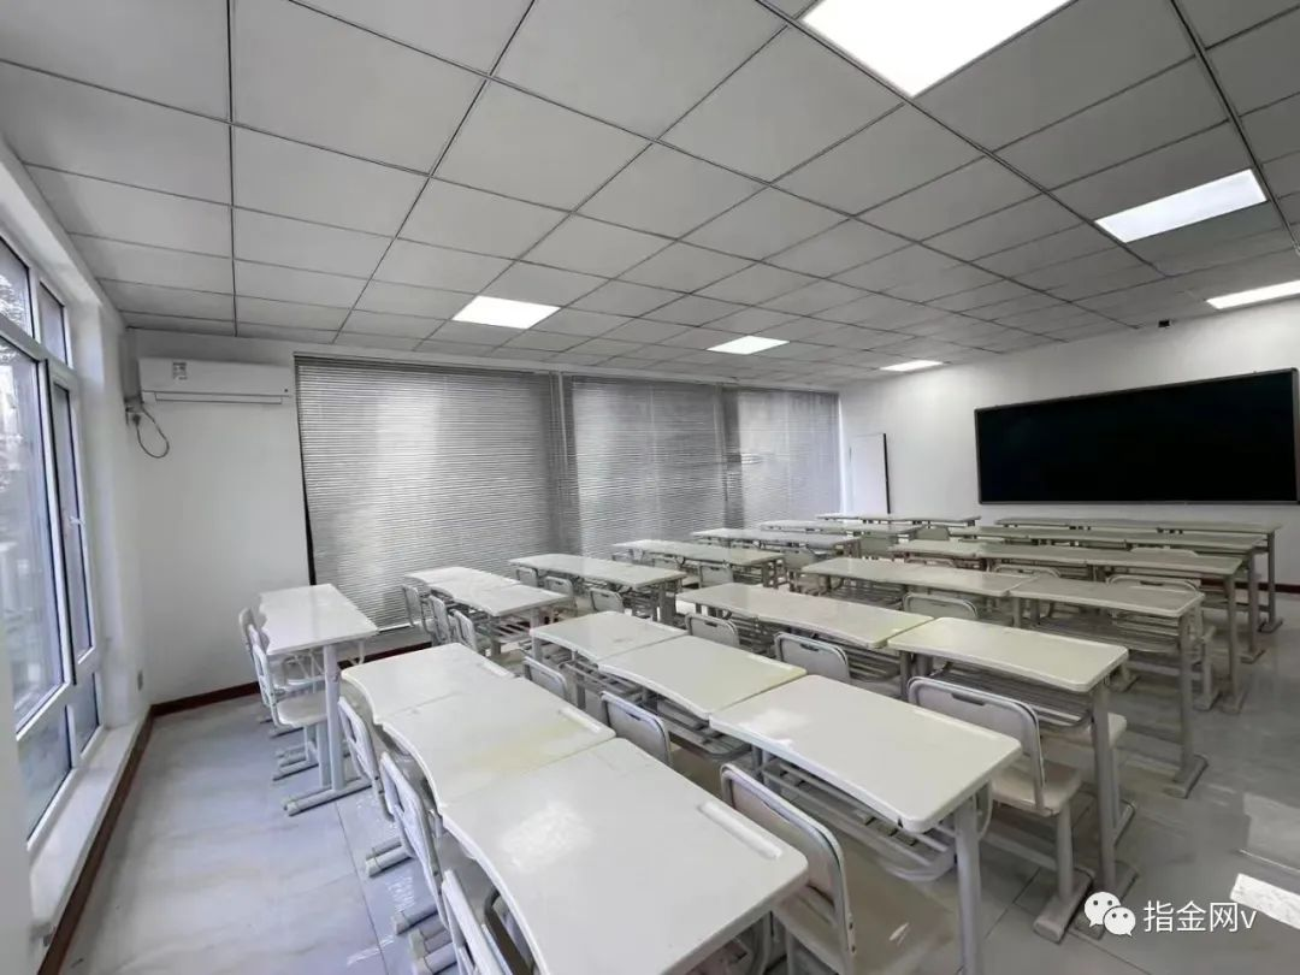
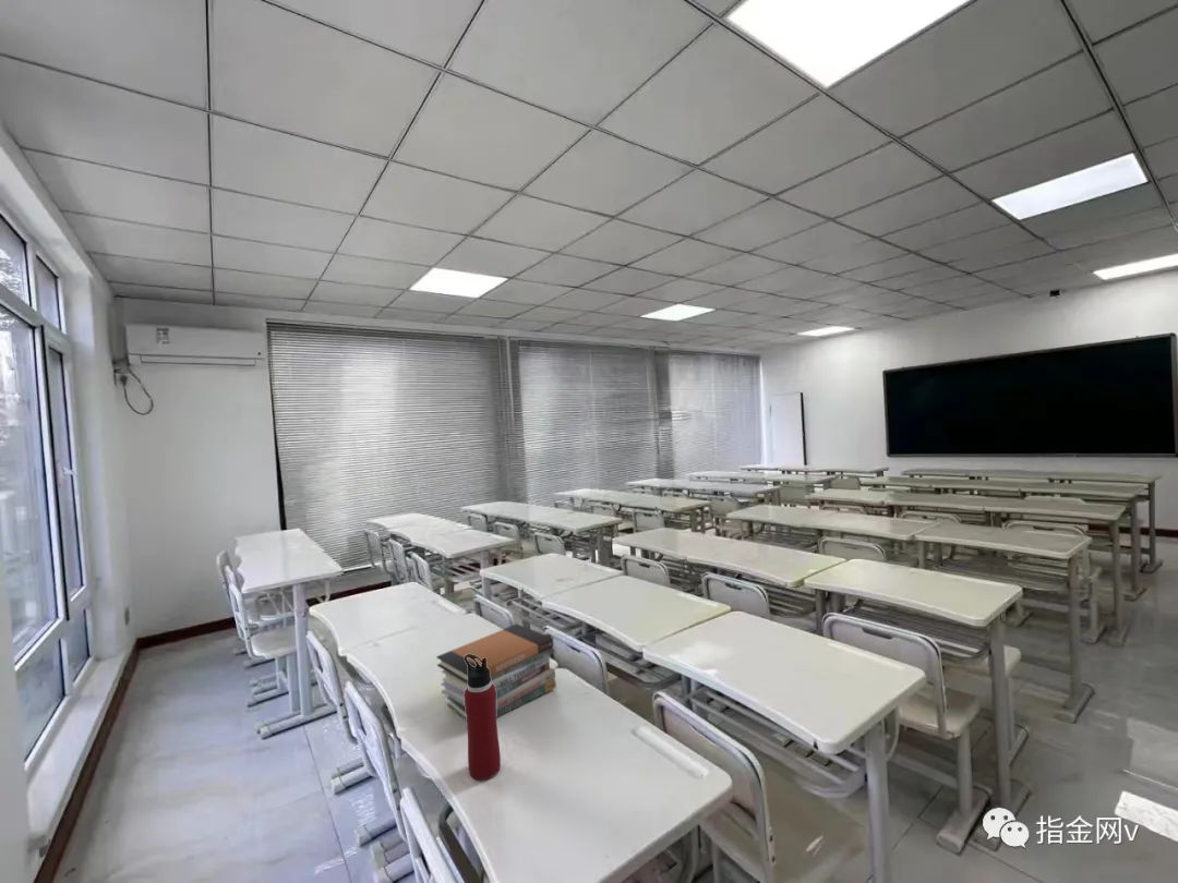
+ water bottle (481, 713)
+ book stack (498, 672)
